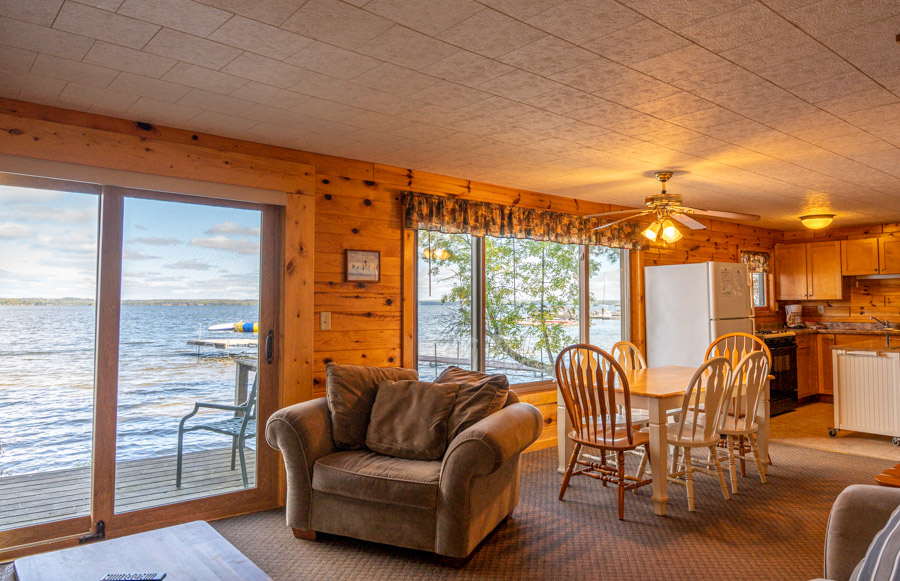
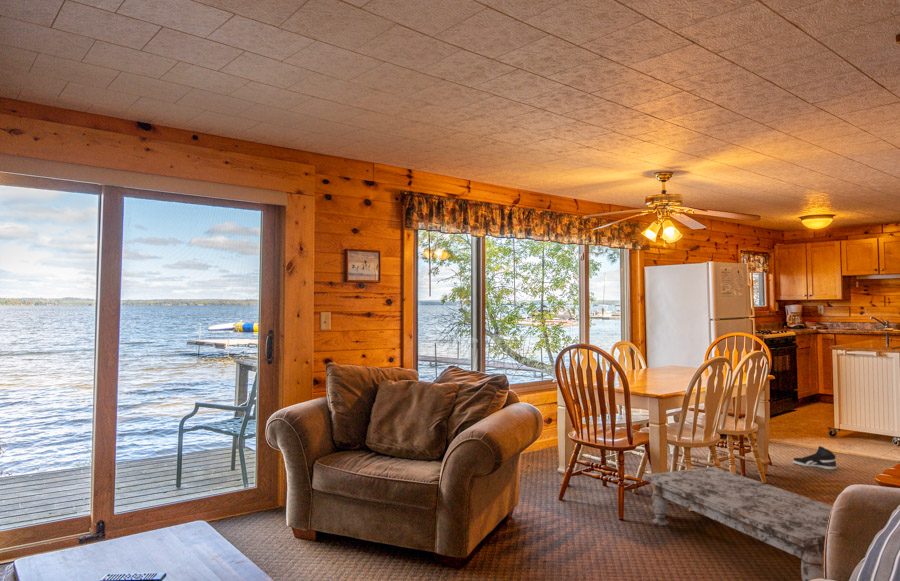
+ coffee table (751, 523)
+ sneaker (814, 455)
